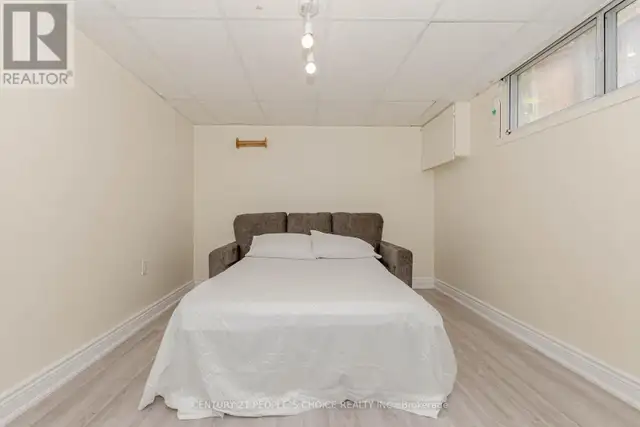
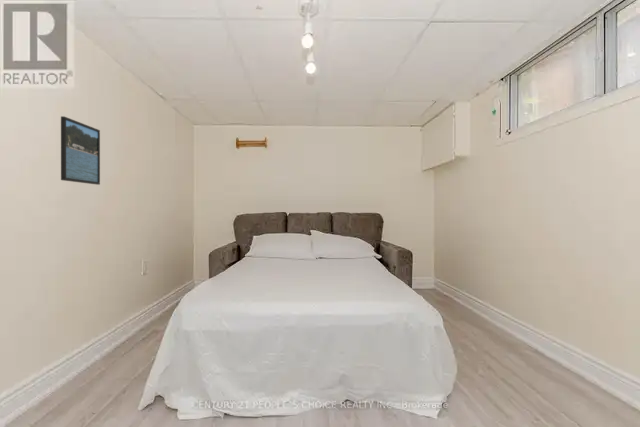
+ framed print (81, 153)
